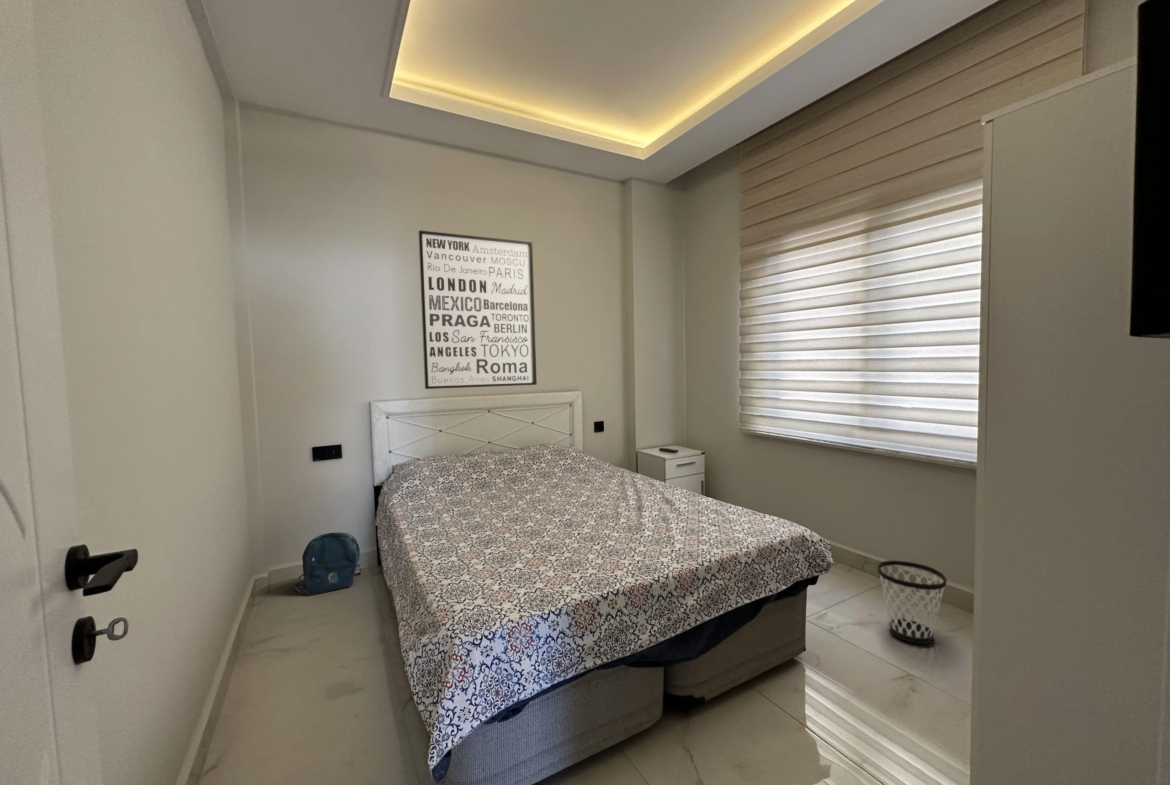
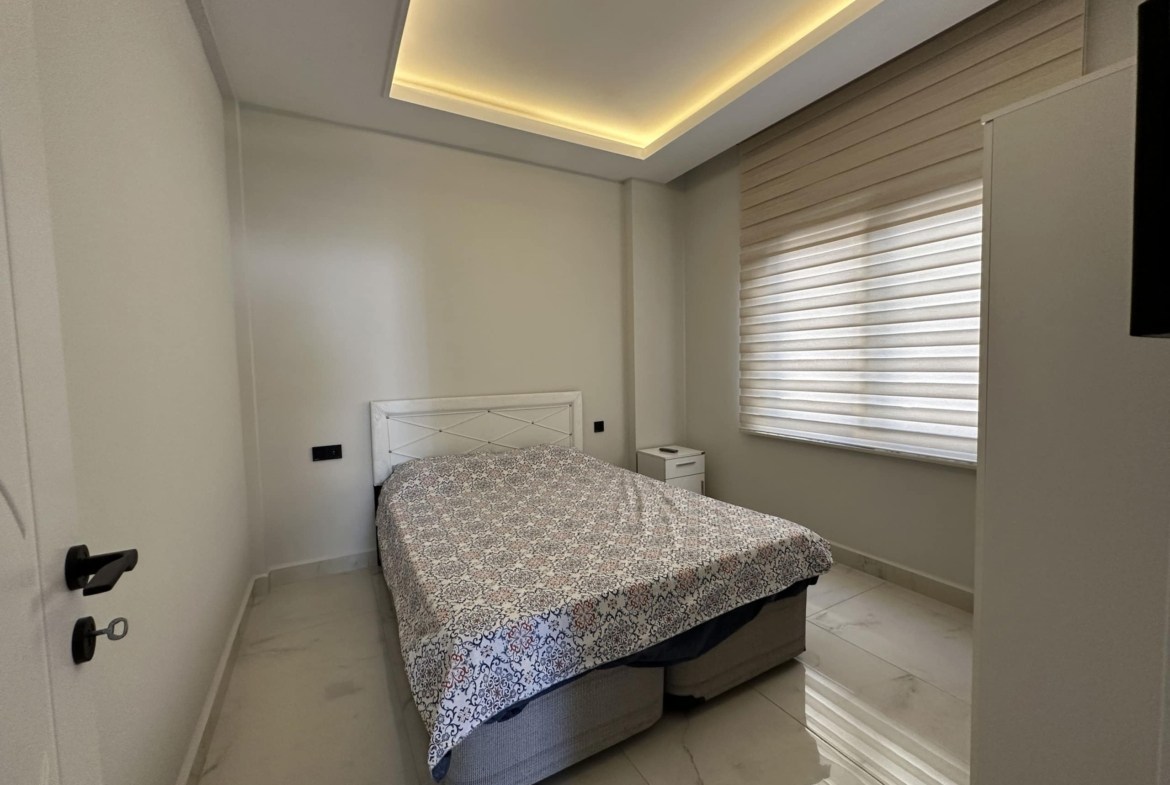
- wall art (480, 312)
- backpack (328, 557)
- wastebasket (910, 603)
